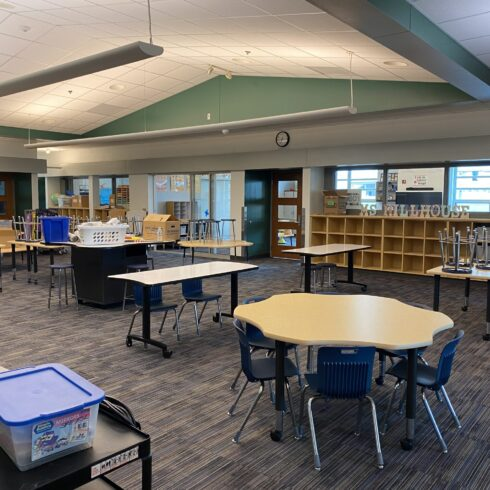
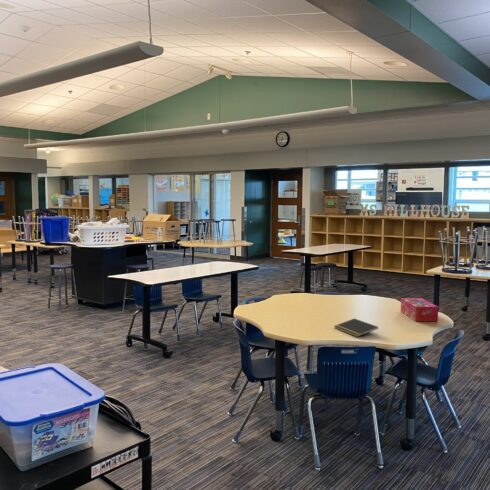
+ notepad (355, 327)
+ tissue box (418, 309)
